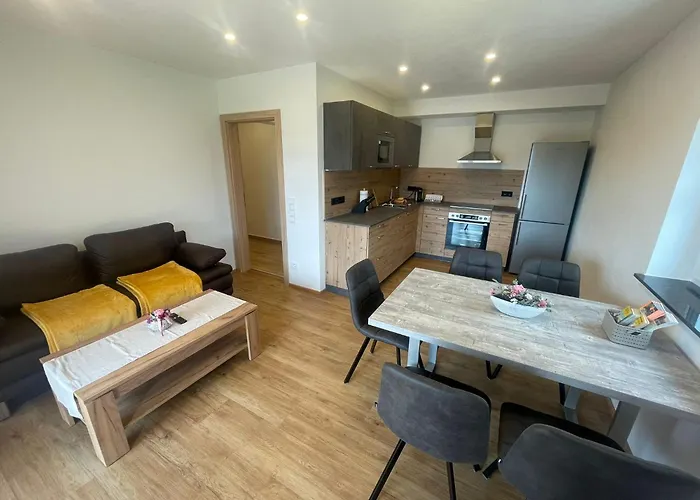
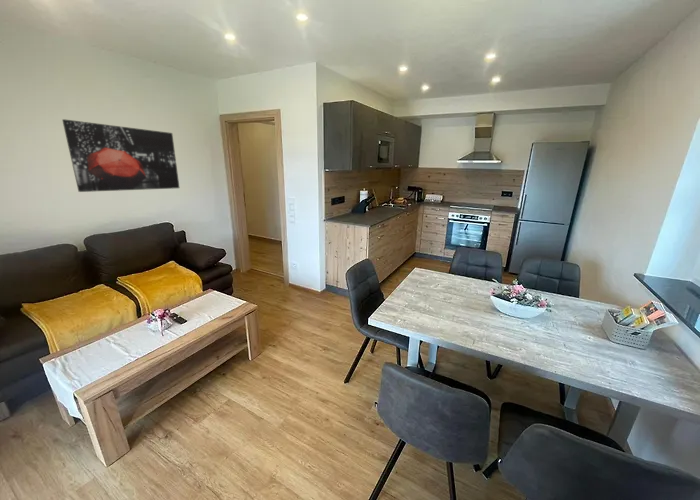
+ wall art (130, 159)
